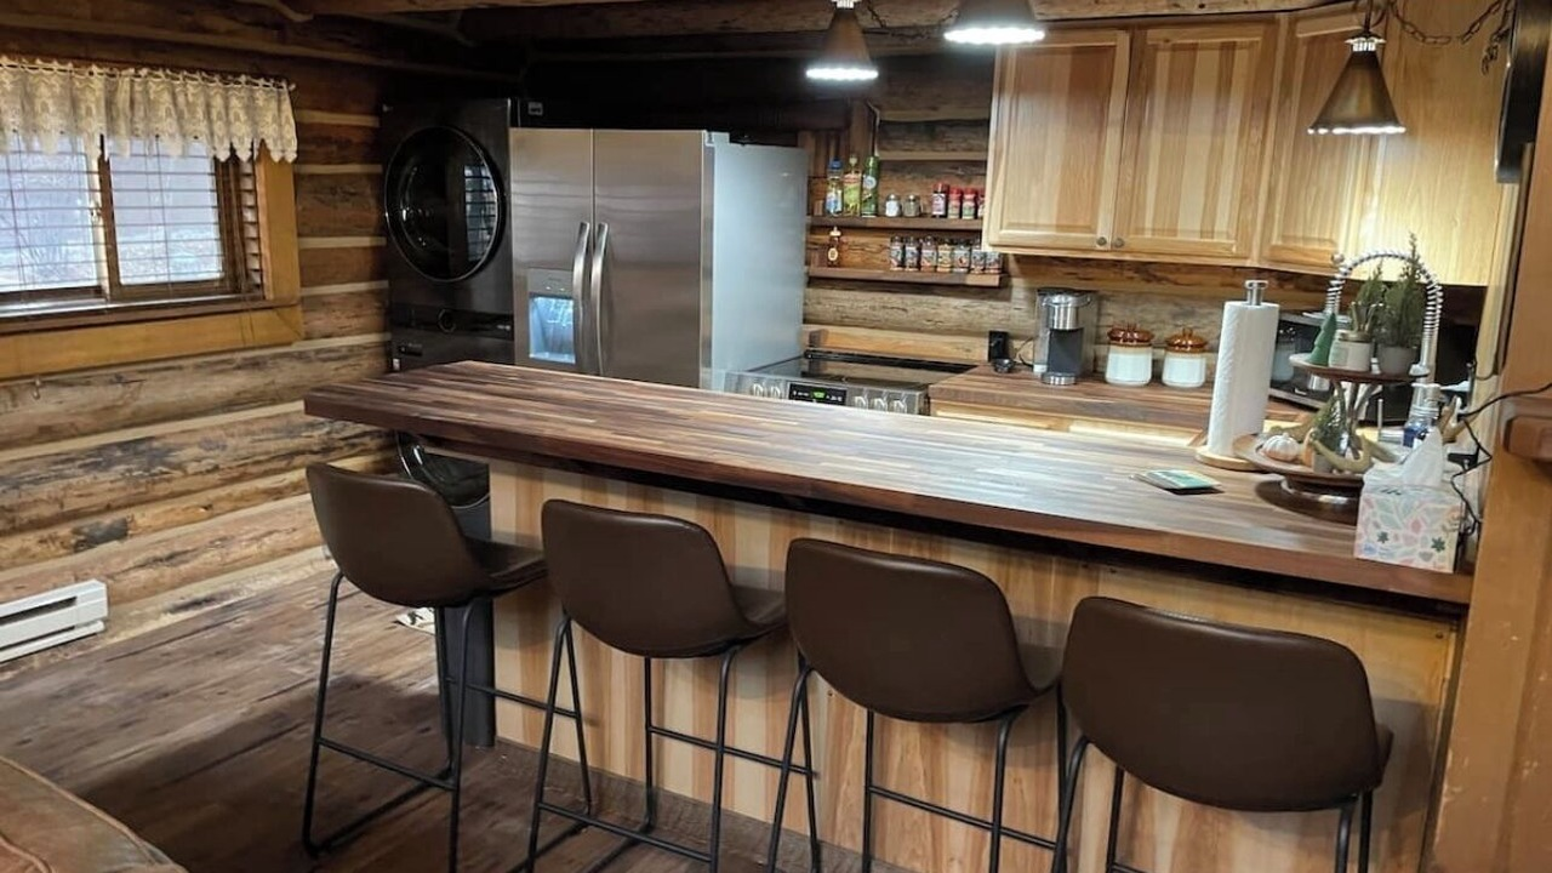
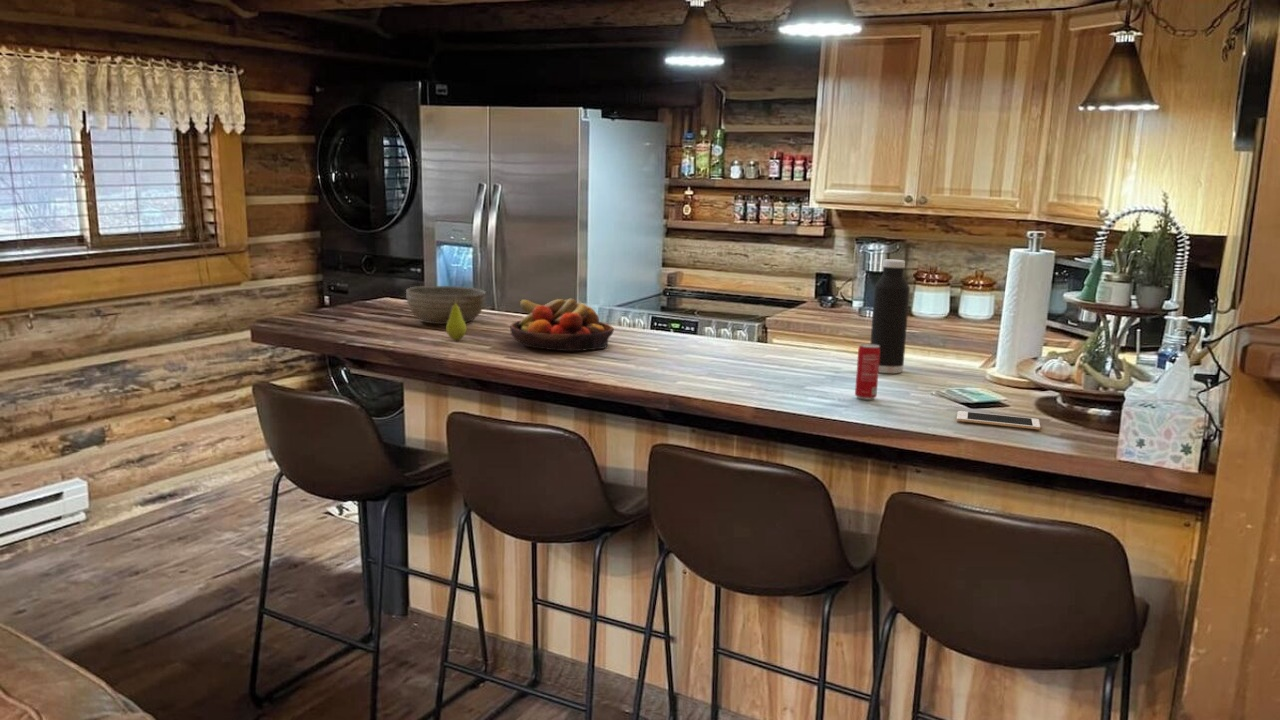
+ bowl (446, 305)
+ beverage can (867, 371)
+ fruit bowl (560, 321)
+ fruit (456, 318)
+ water bottle (889, 315)
+ cell phone (997, 419)
